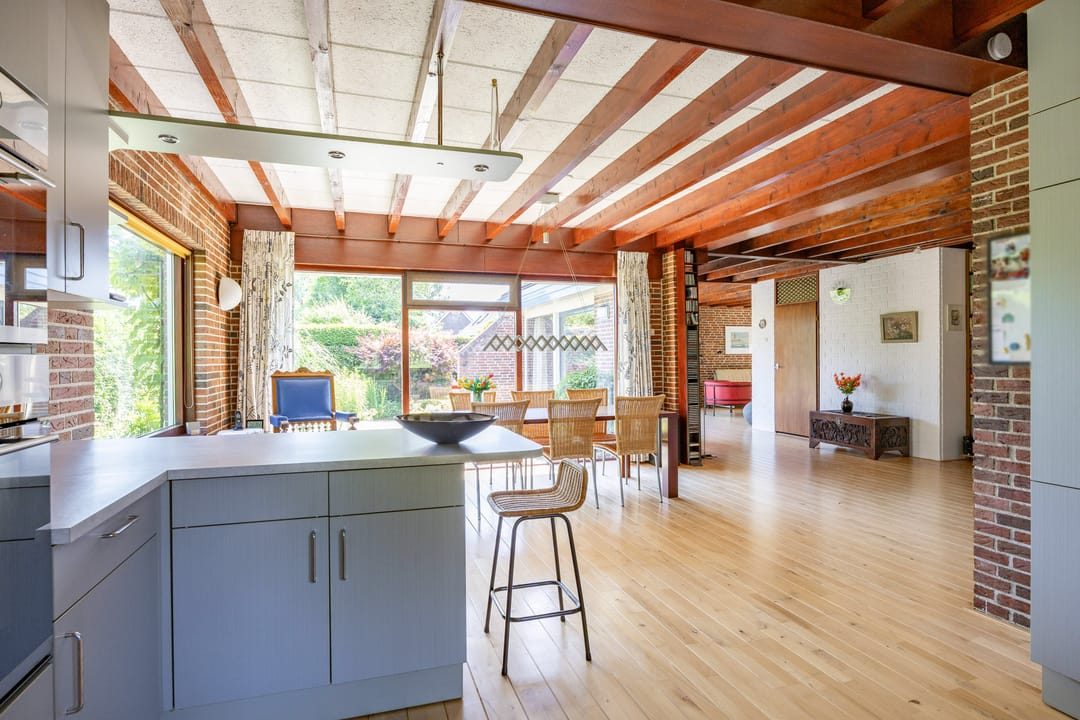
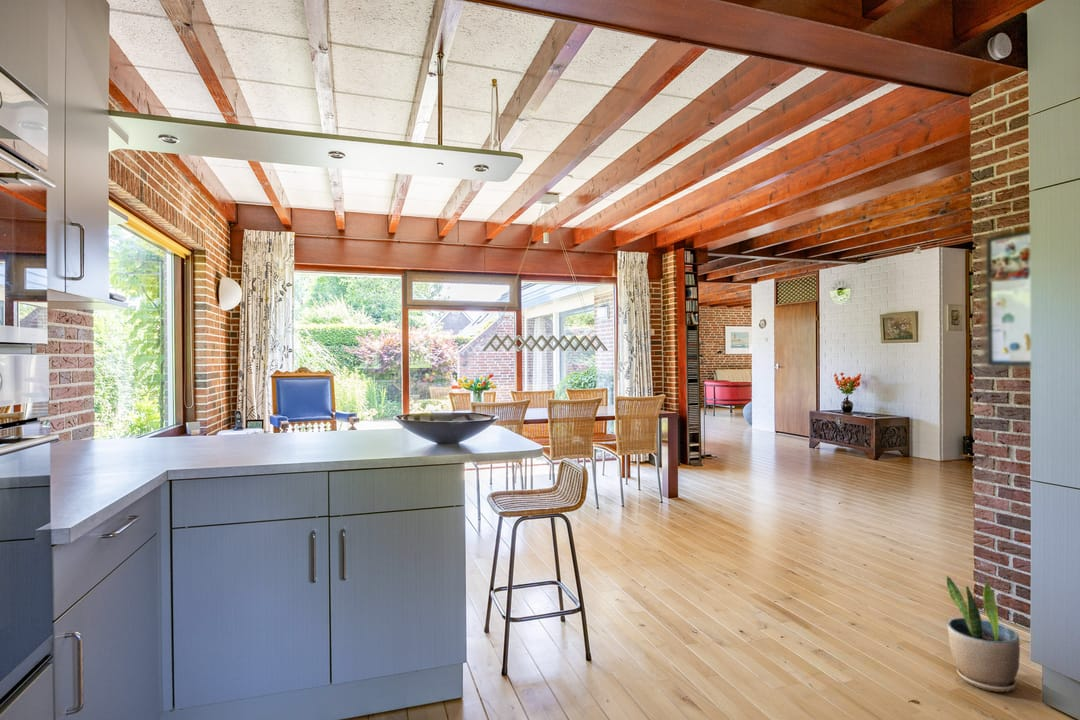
+ potted plant (982, 626)
